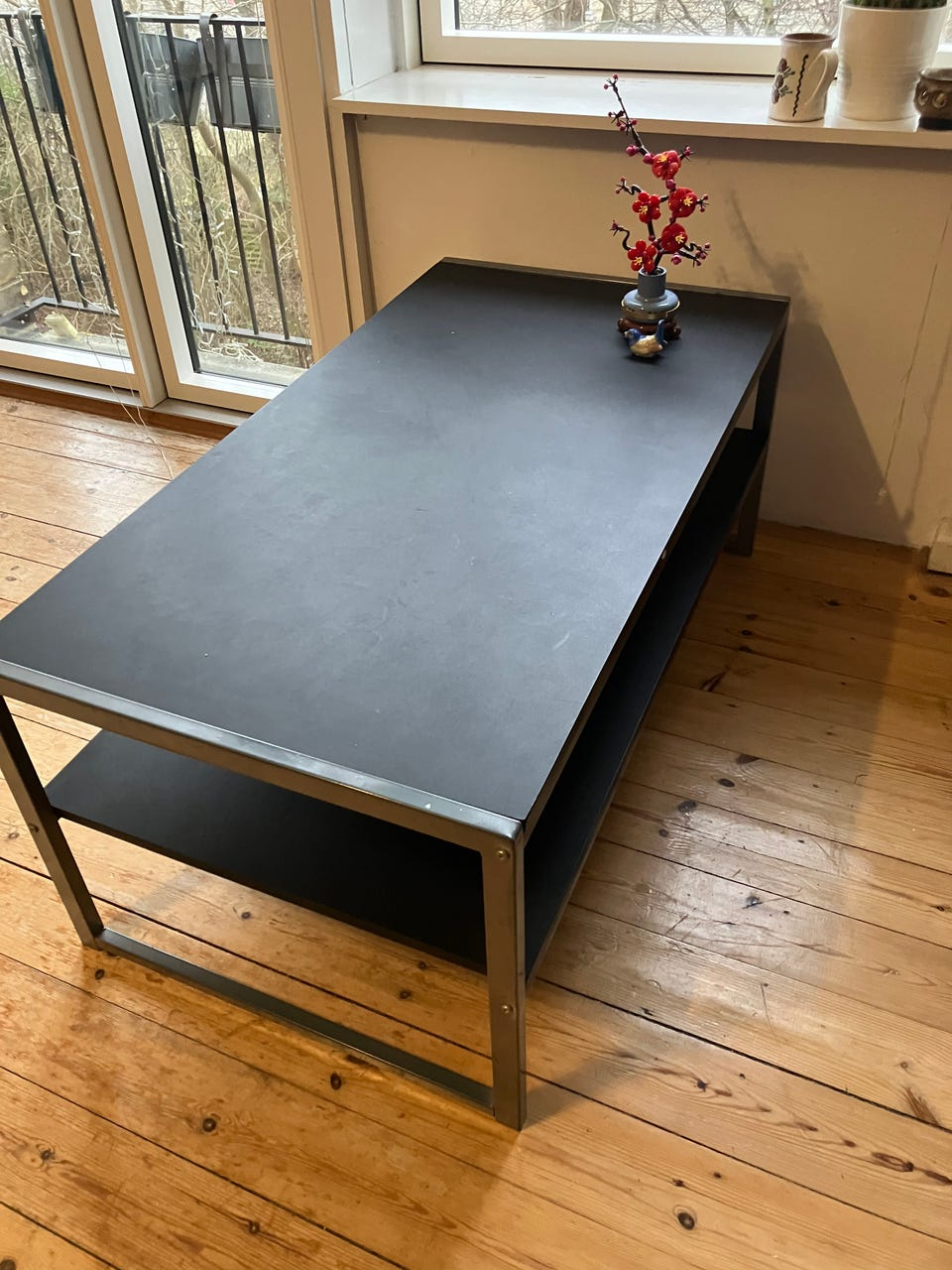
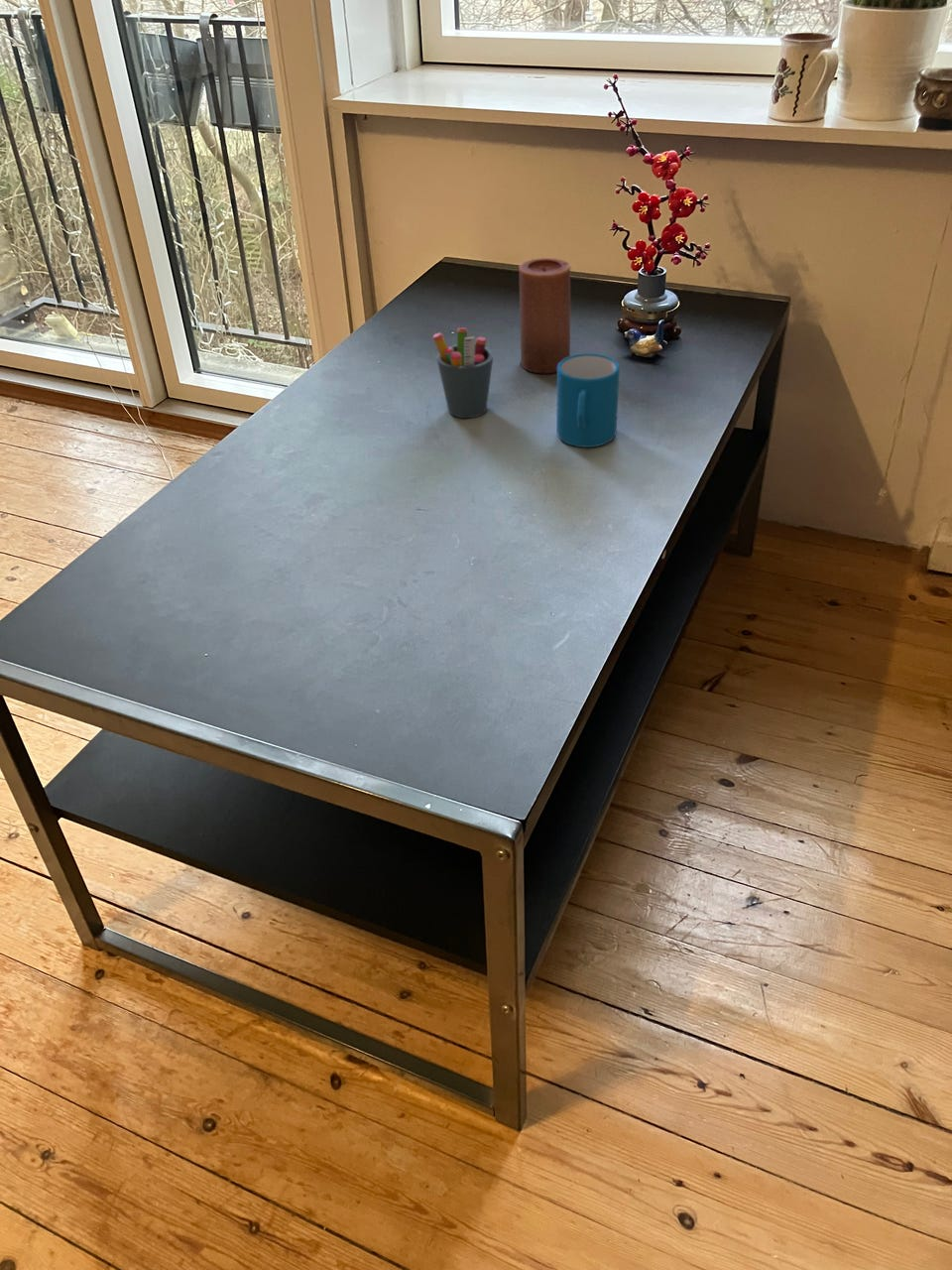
+ candle (544, 316)
+ mug (585, 407)
+ pen holder (464, 368)
